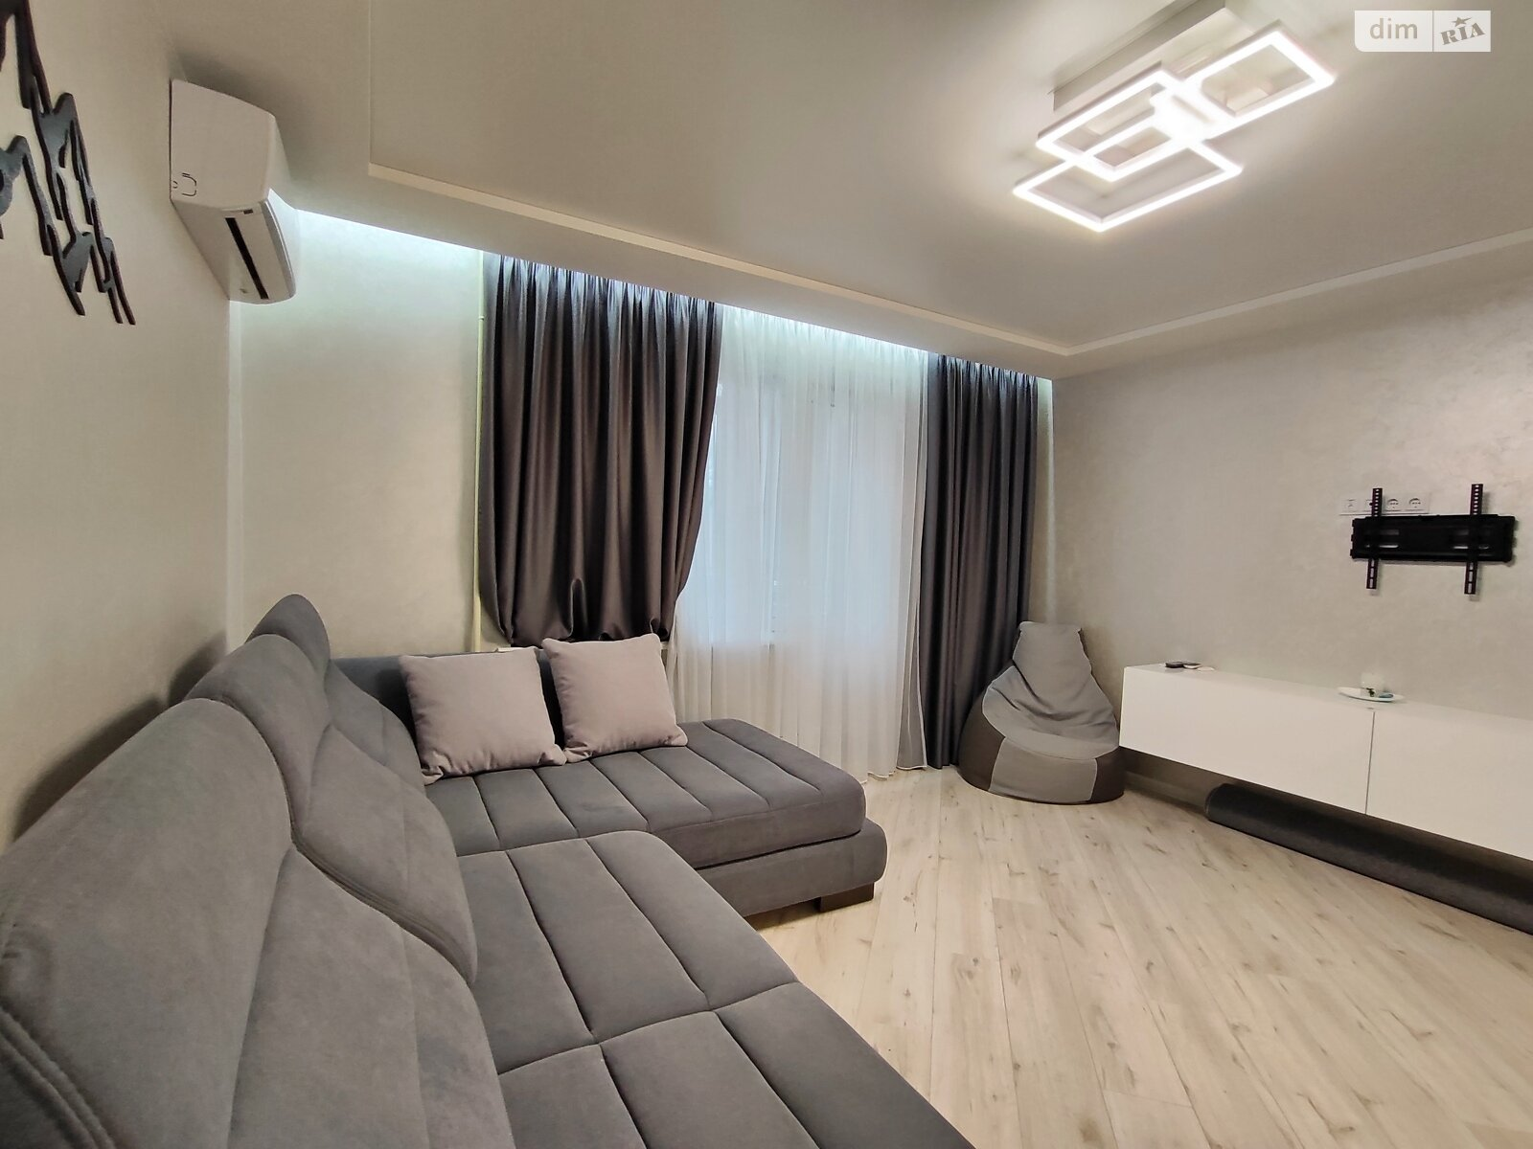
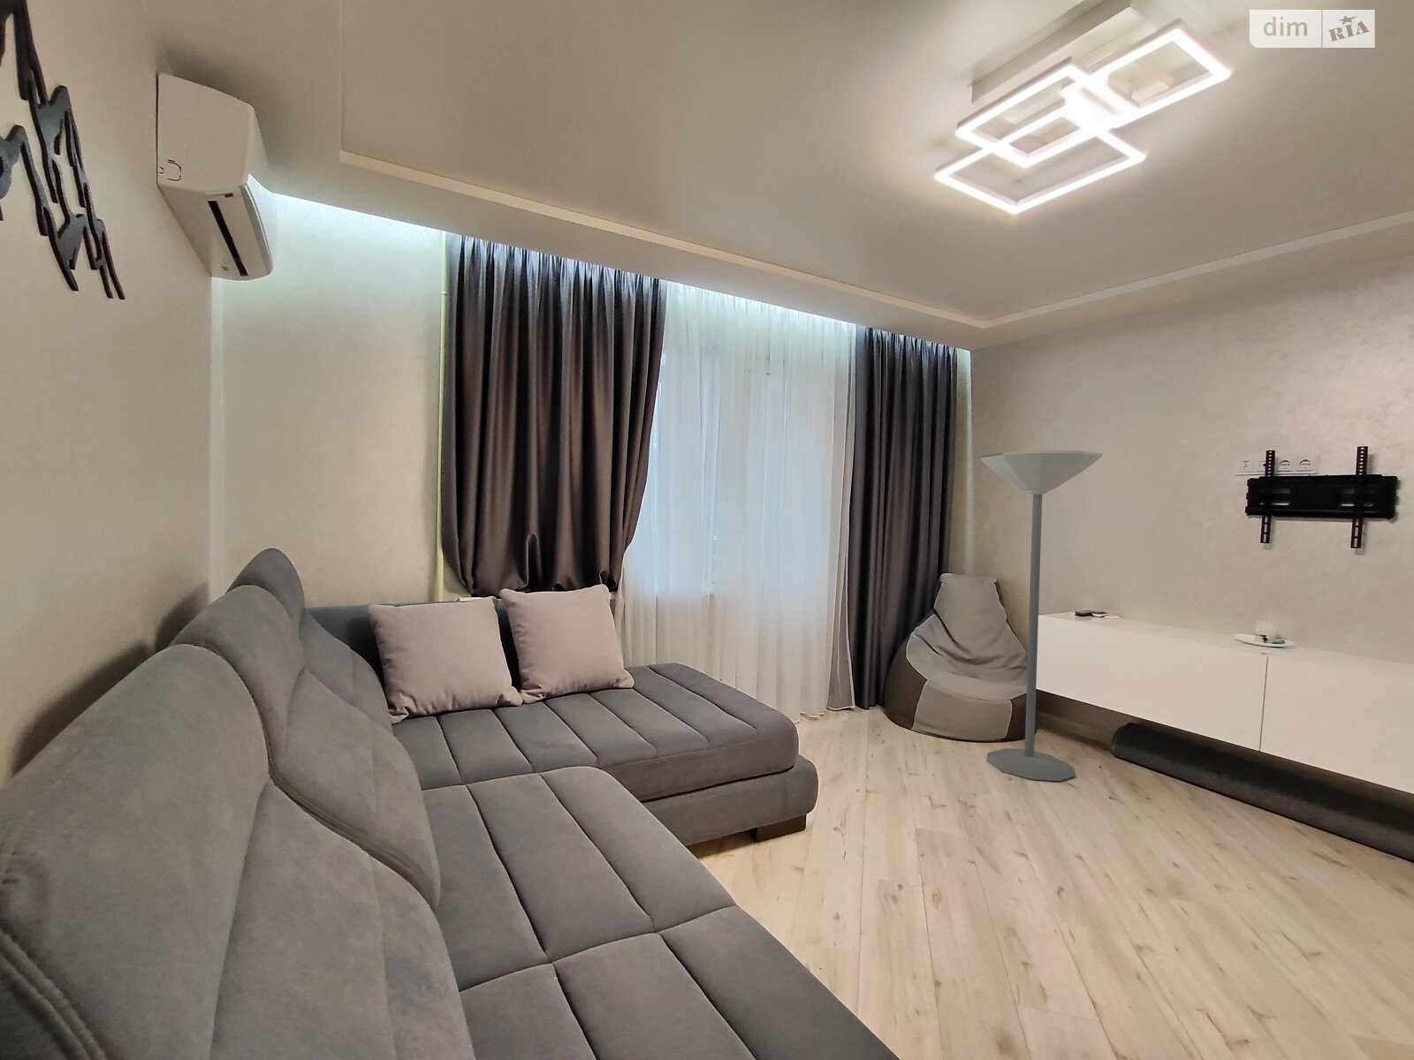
+ floor lamp (1033, 610)
